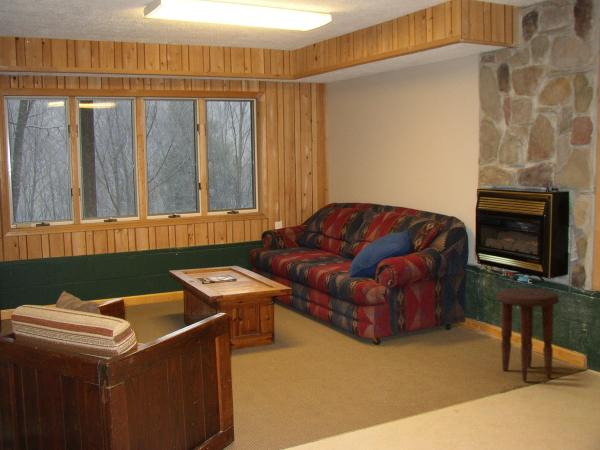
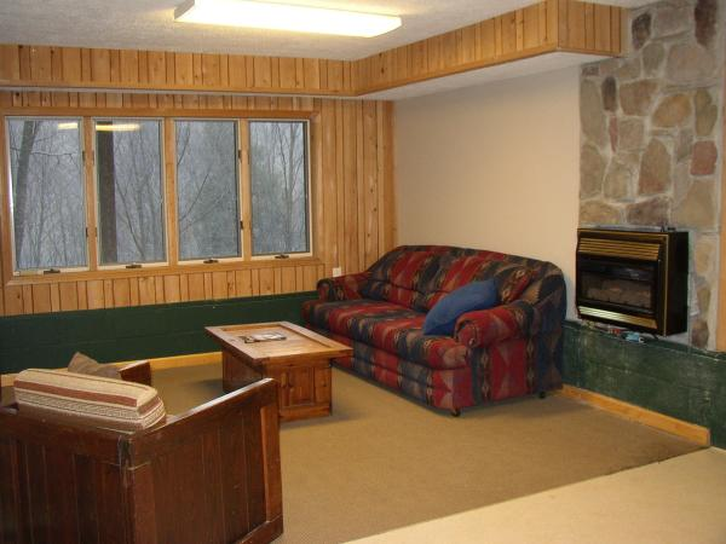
- side table (526, 333)
